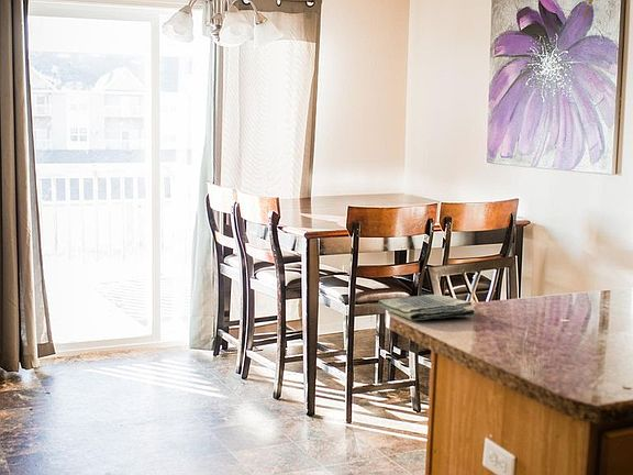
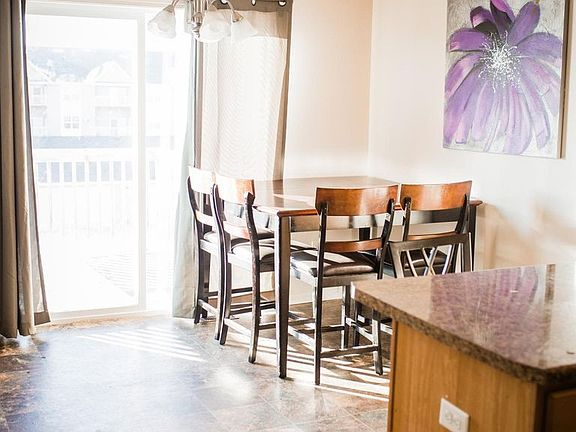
- dish towel (425, 305)
